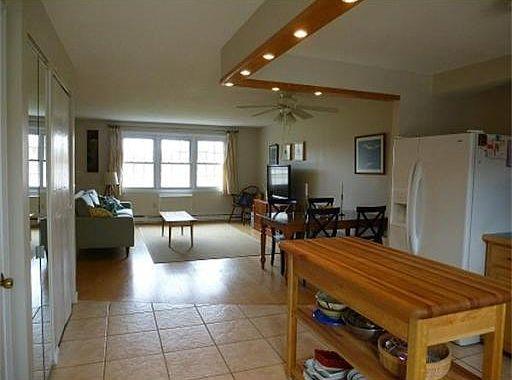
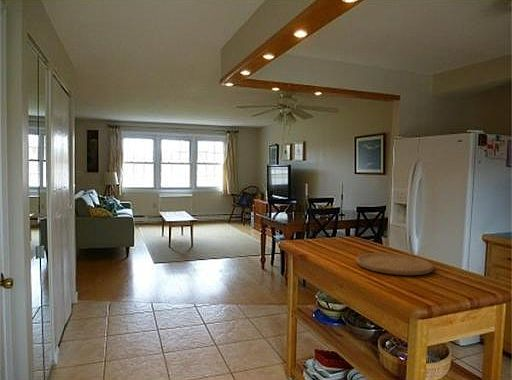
+ cutting board (393, 263)
